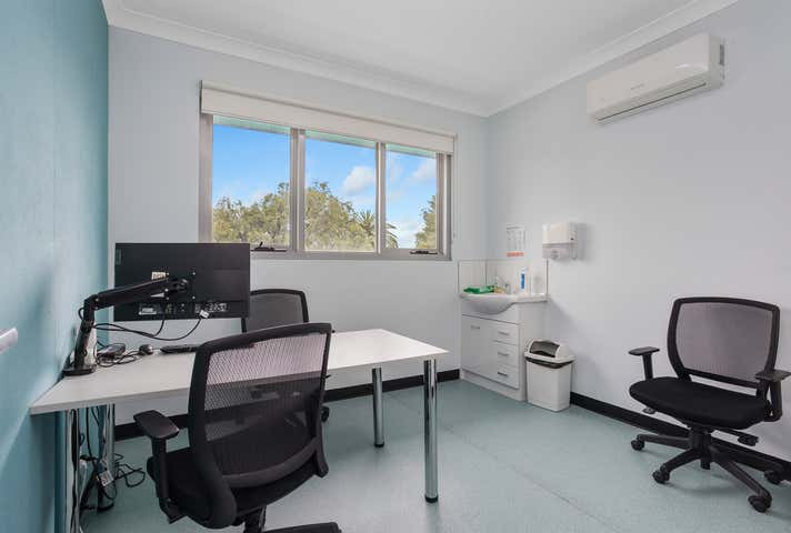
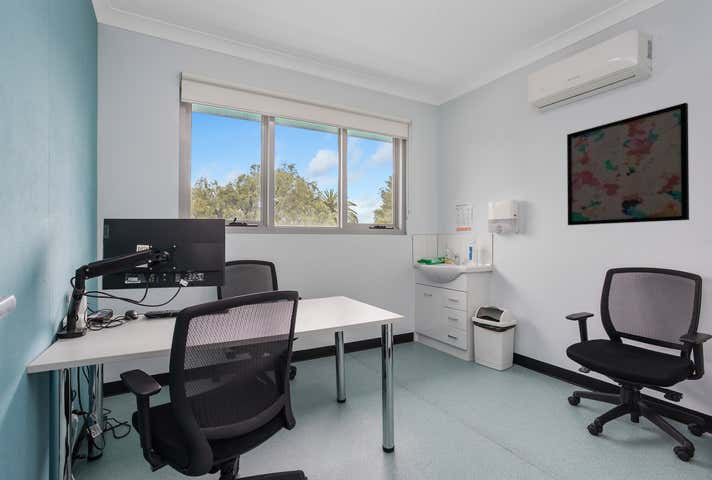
+ wall art (620, 171)
